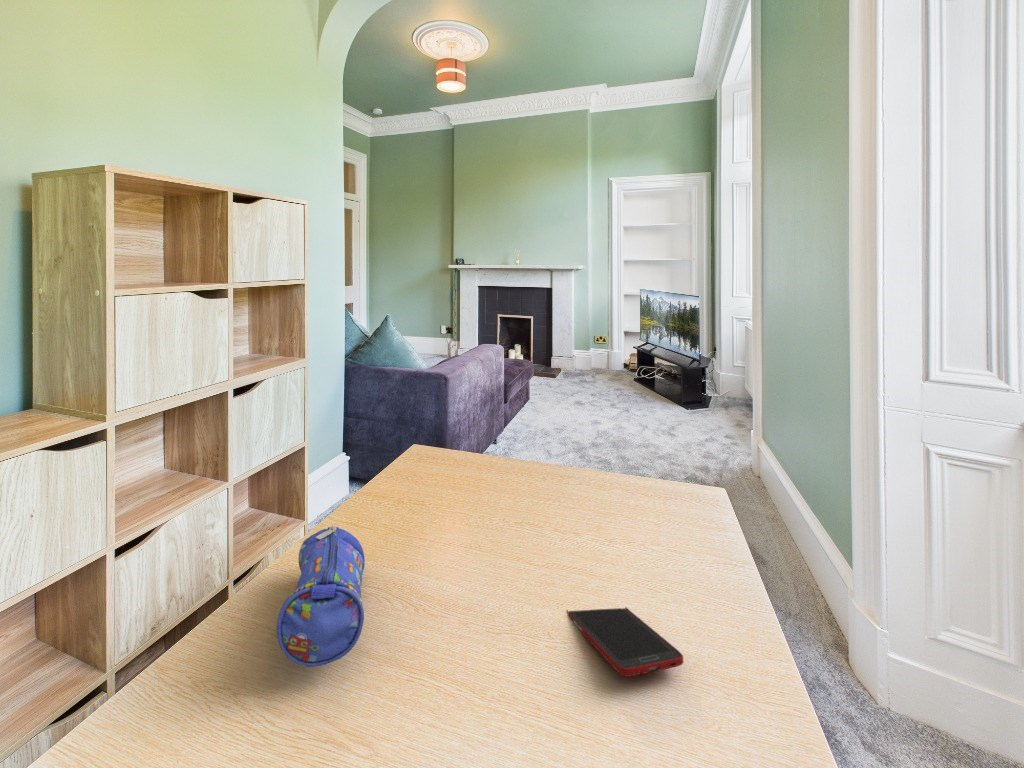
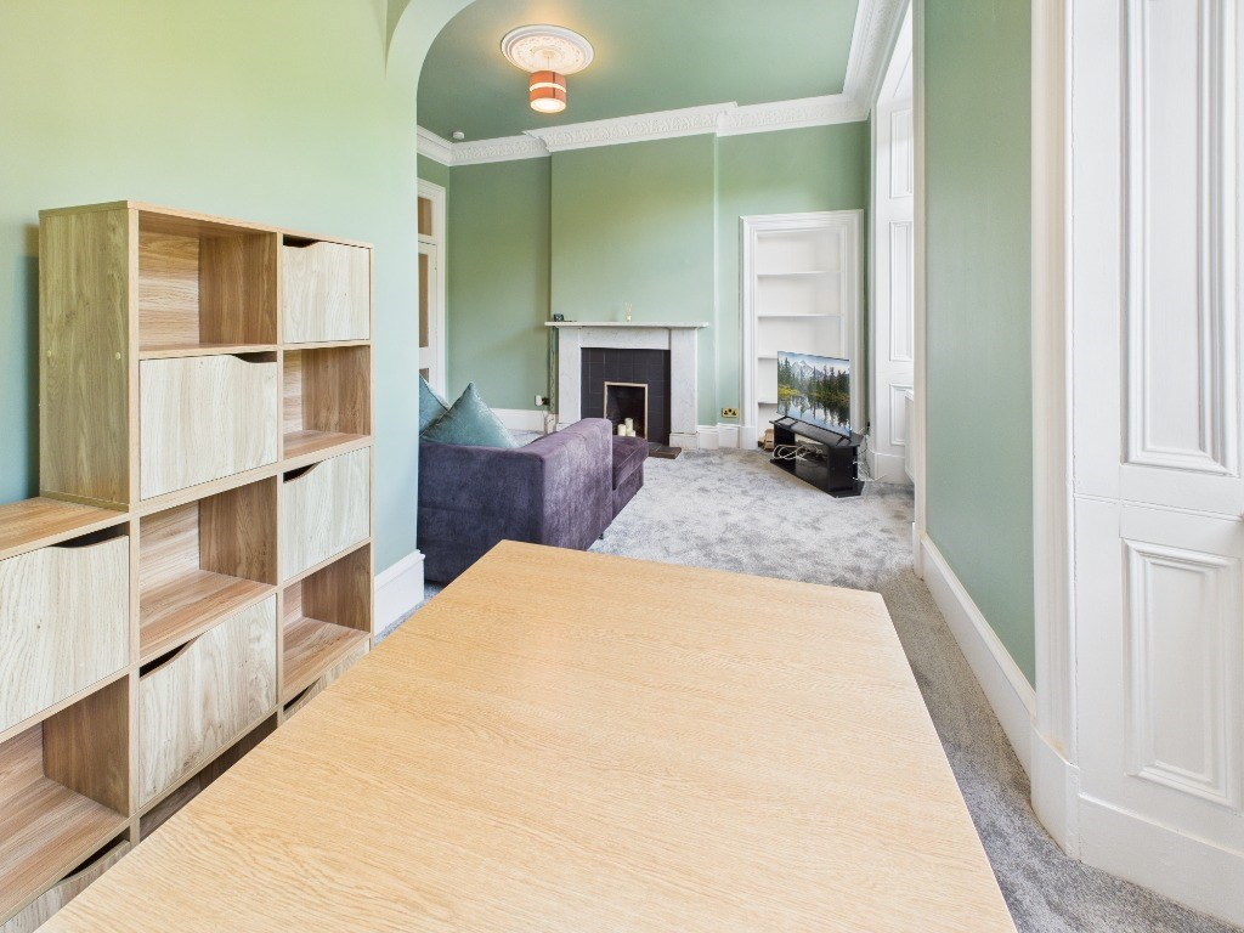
- pencil case (327, 583)
- cell phone (619, 634)
